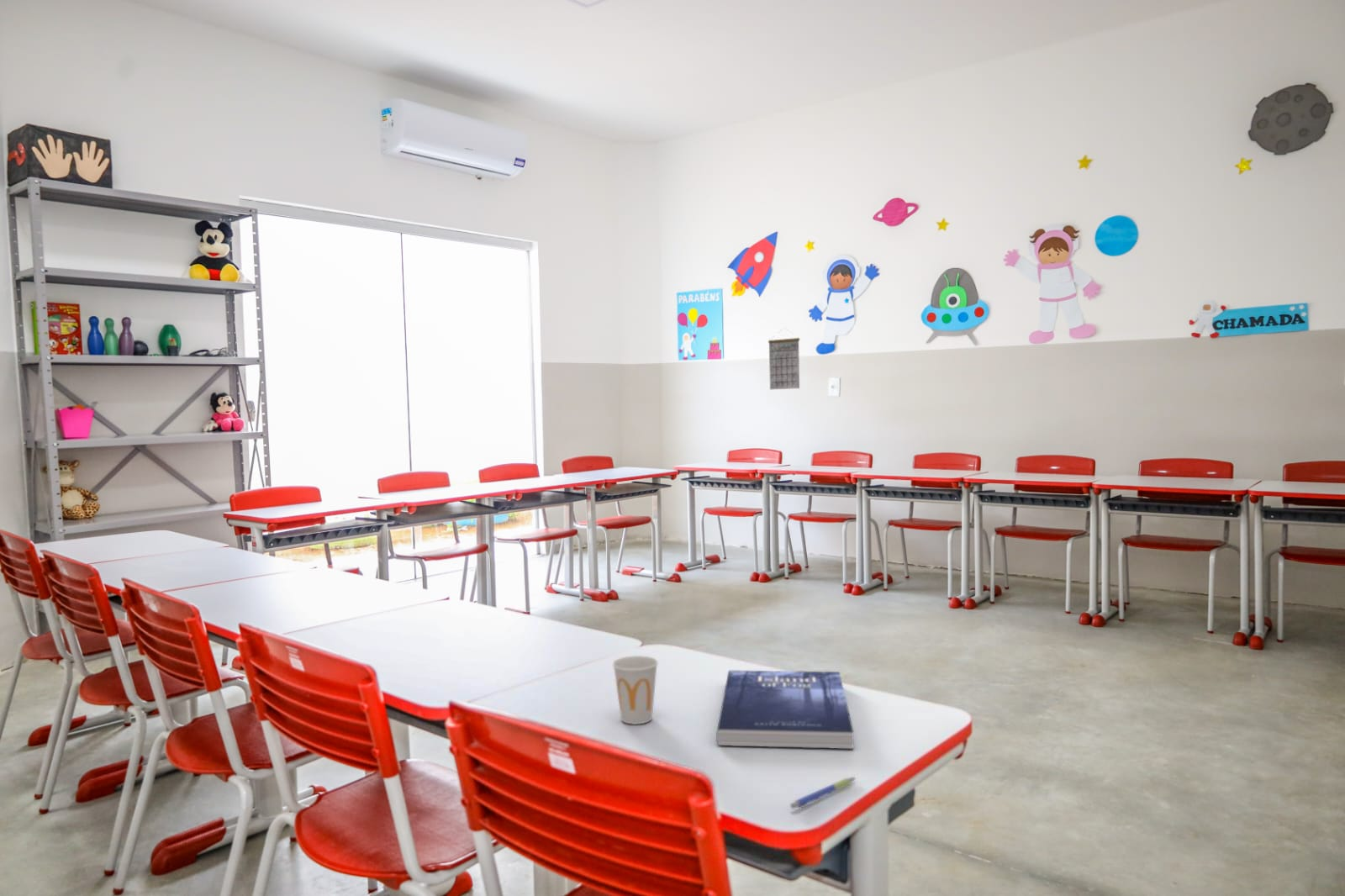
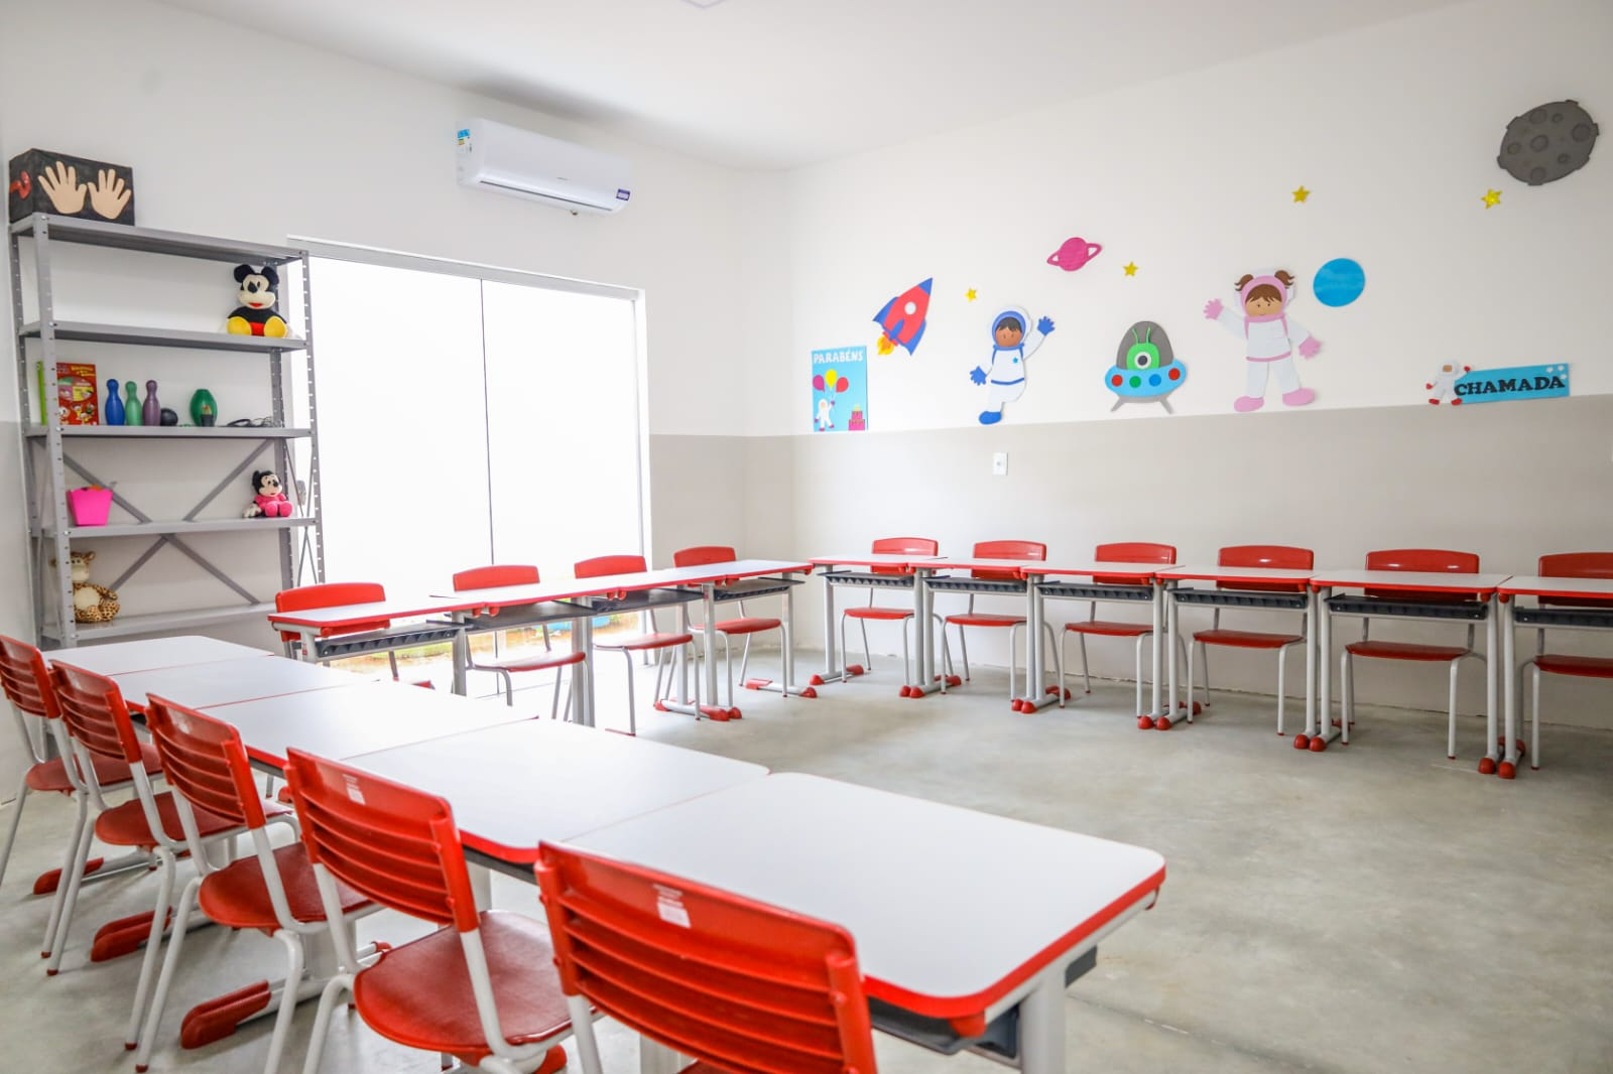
- calendar (783, 358)
- pen (825, 791)
- book (783, 705)
- cup (636, 690)
